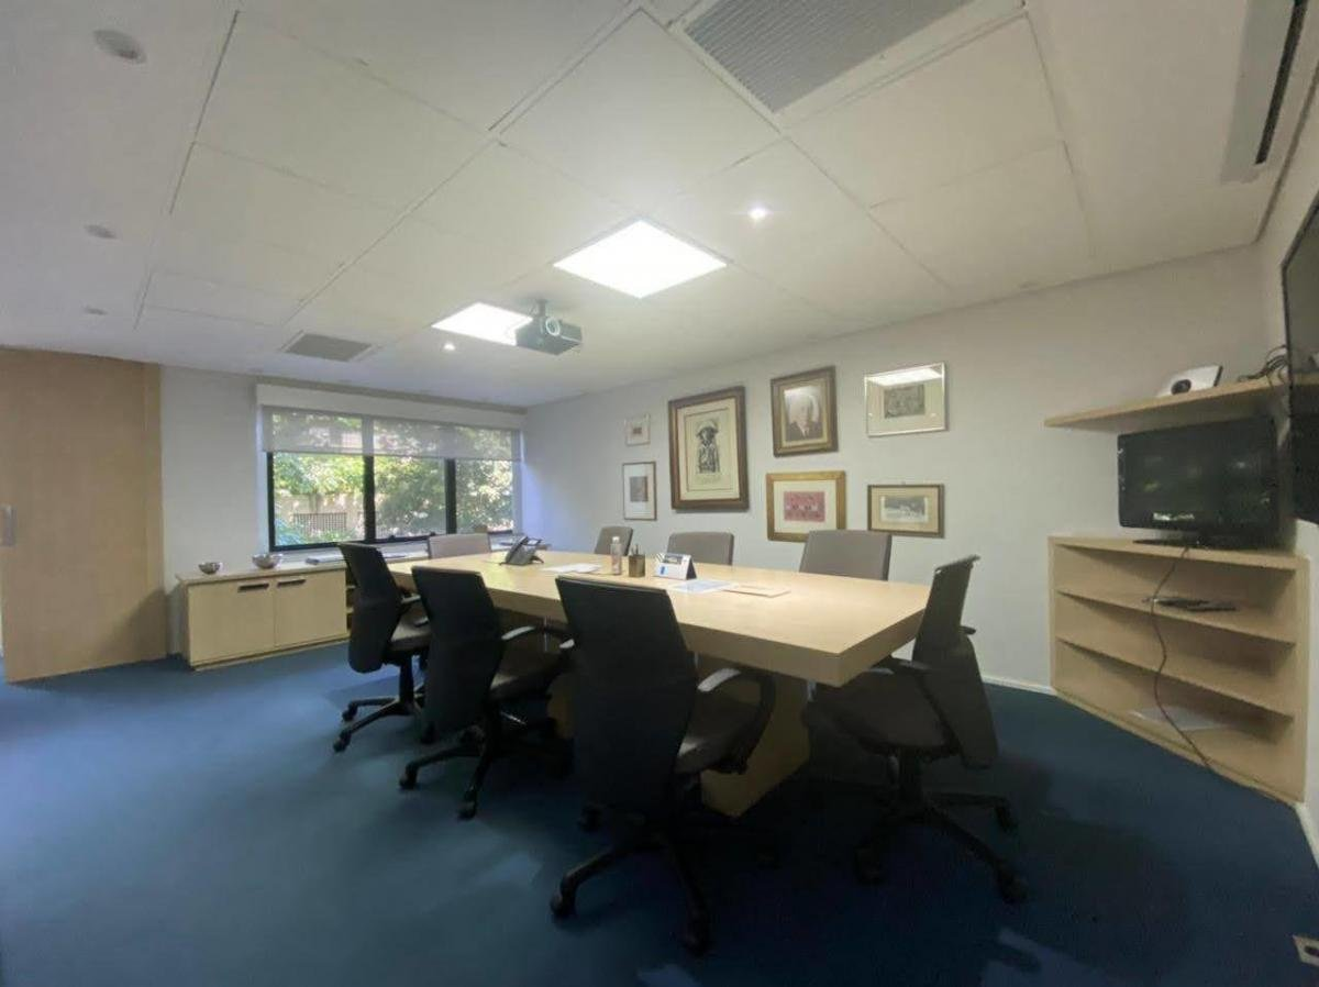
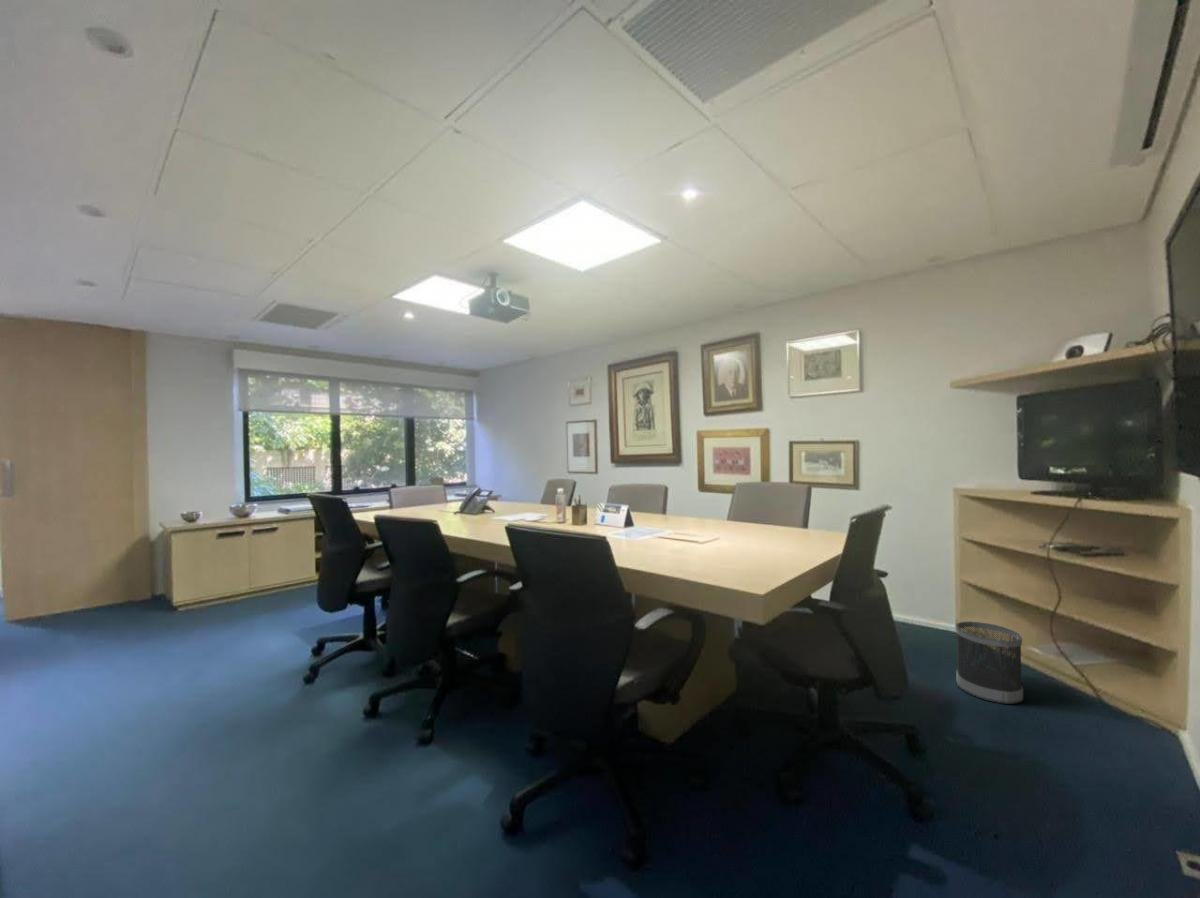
+ wastebasket (987, 660)
